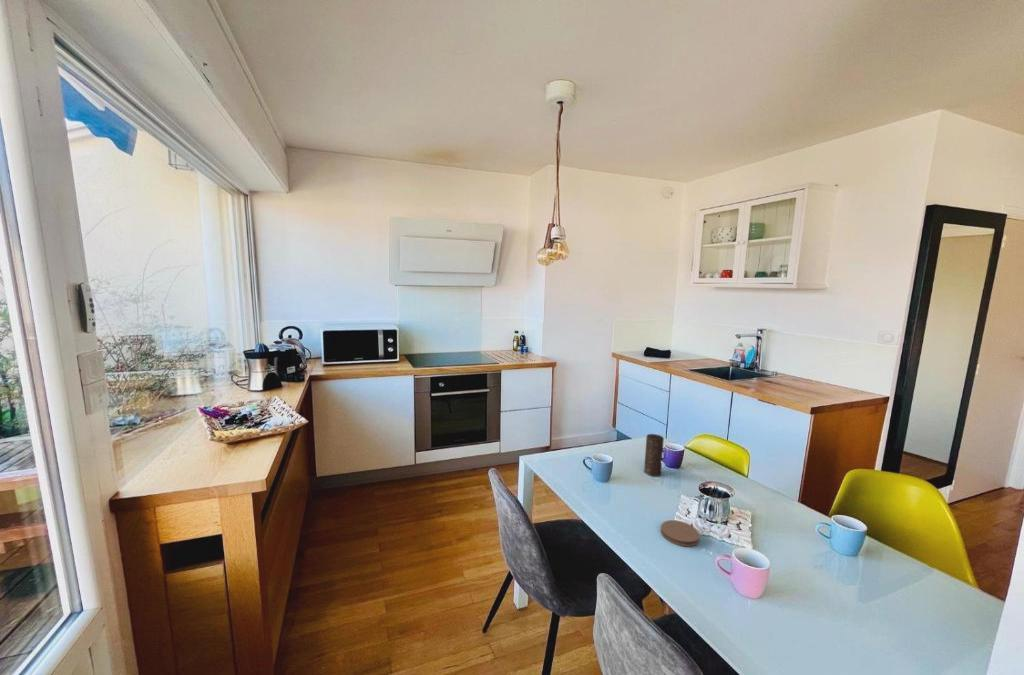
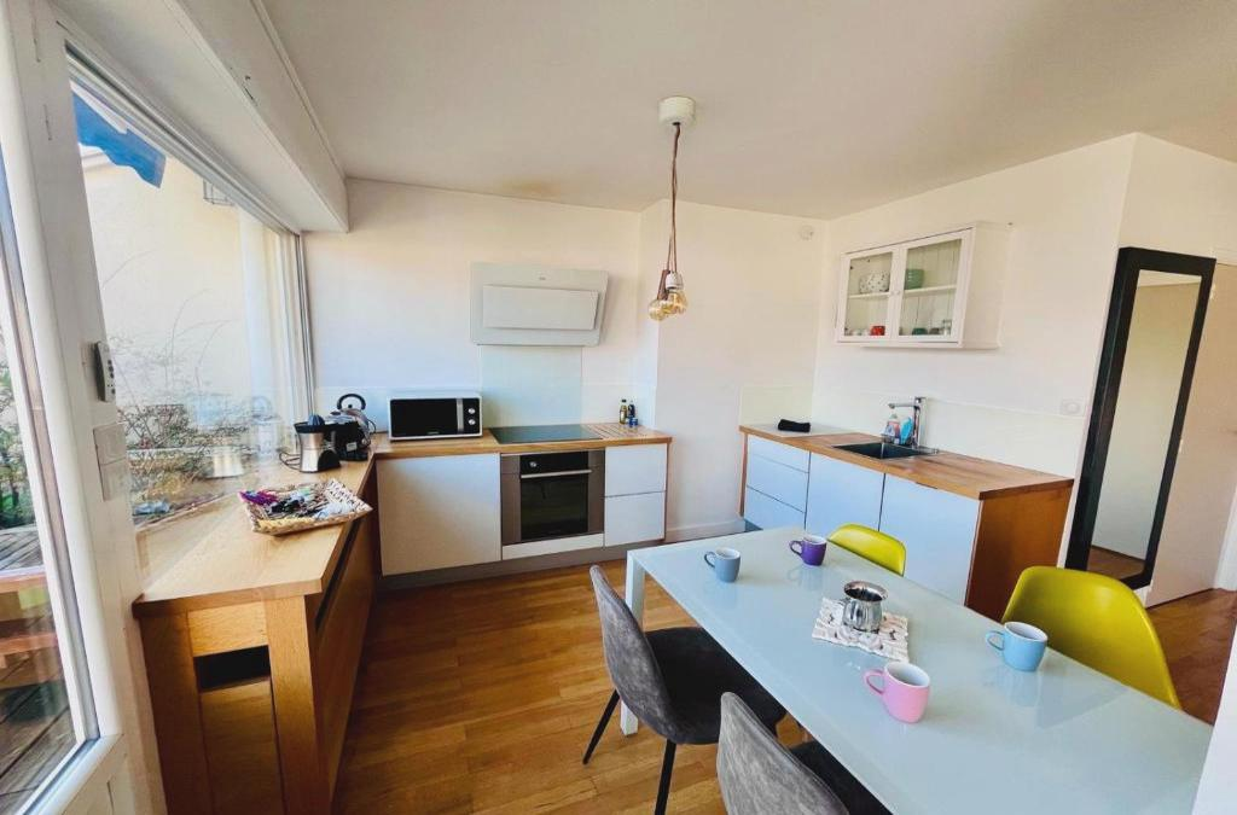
- candle (653, 455)
- coaster (679, 532)
